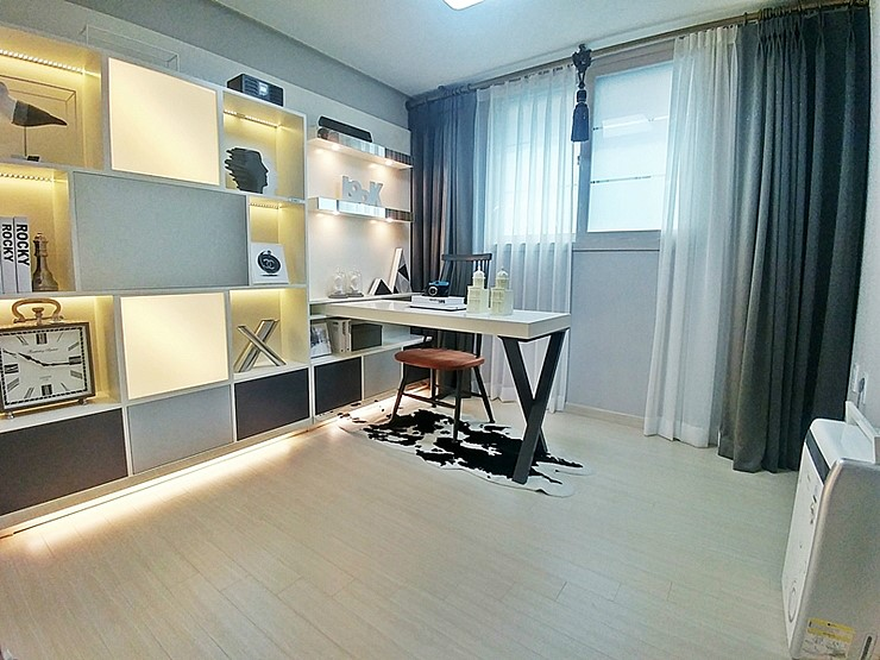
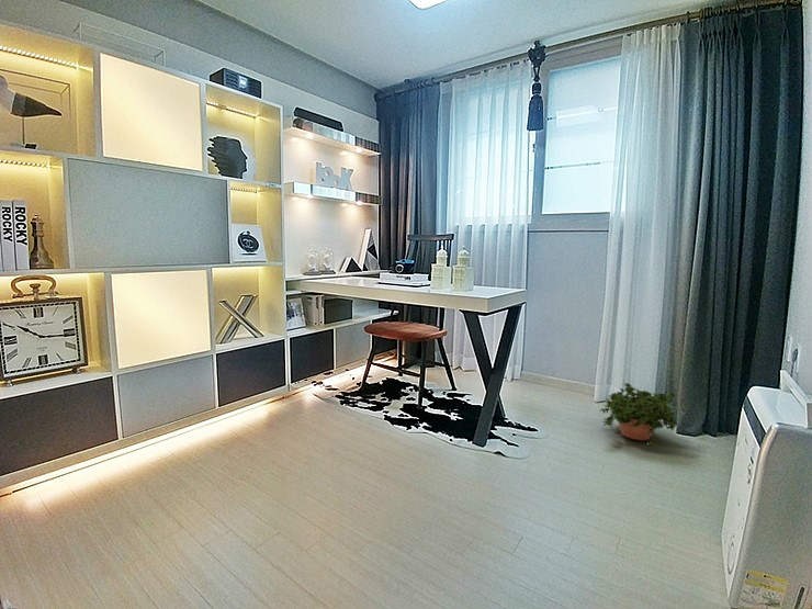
+ potted plant (636, 411)
